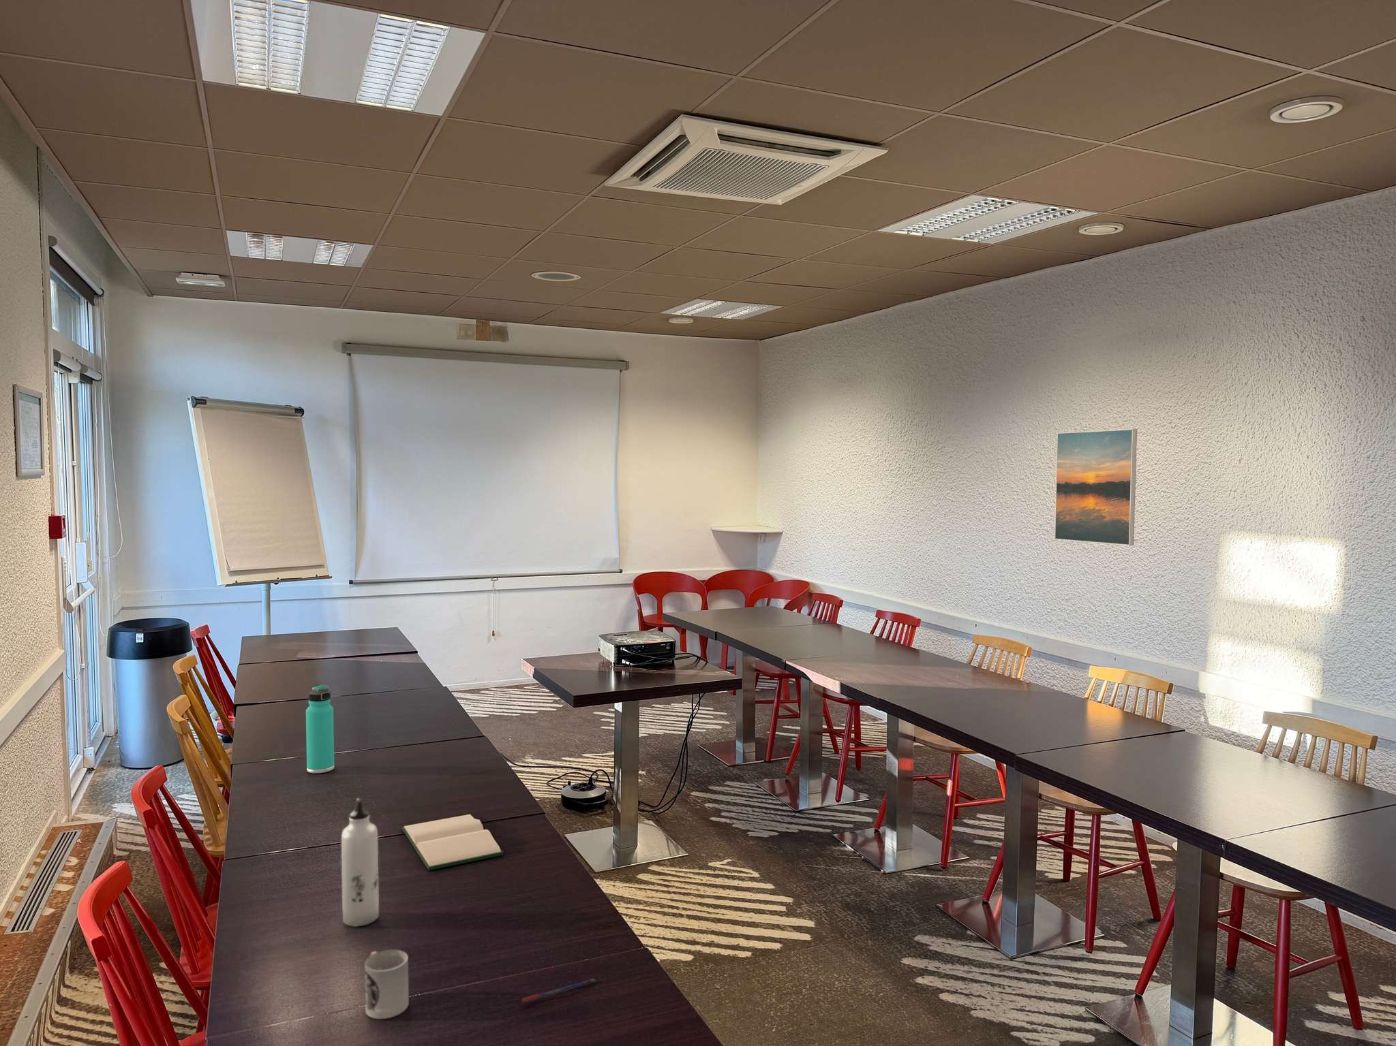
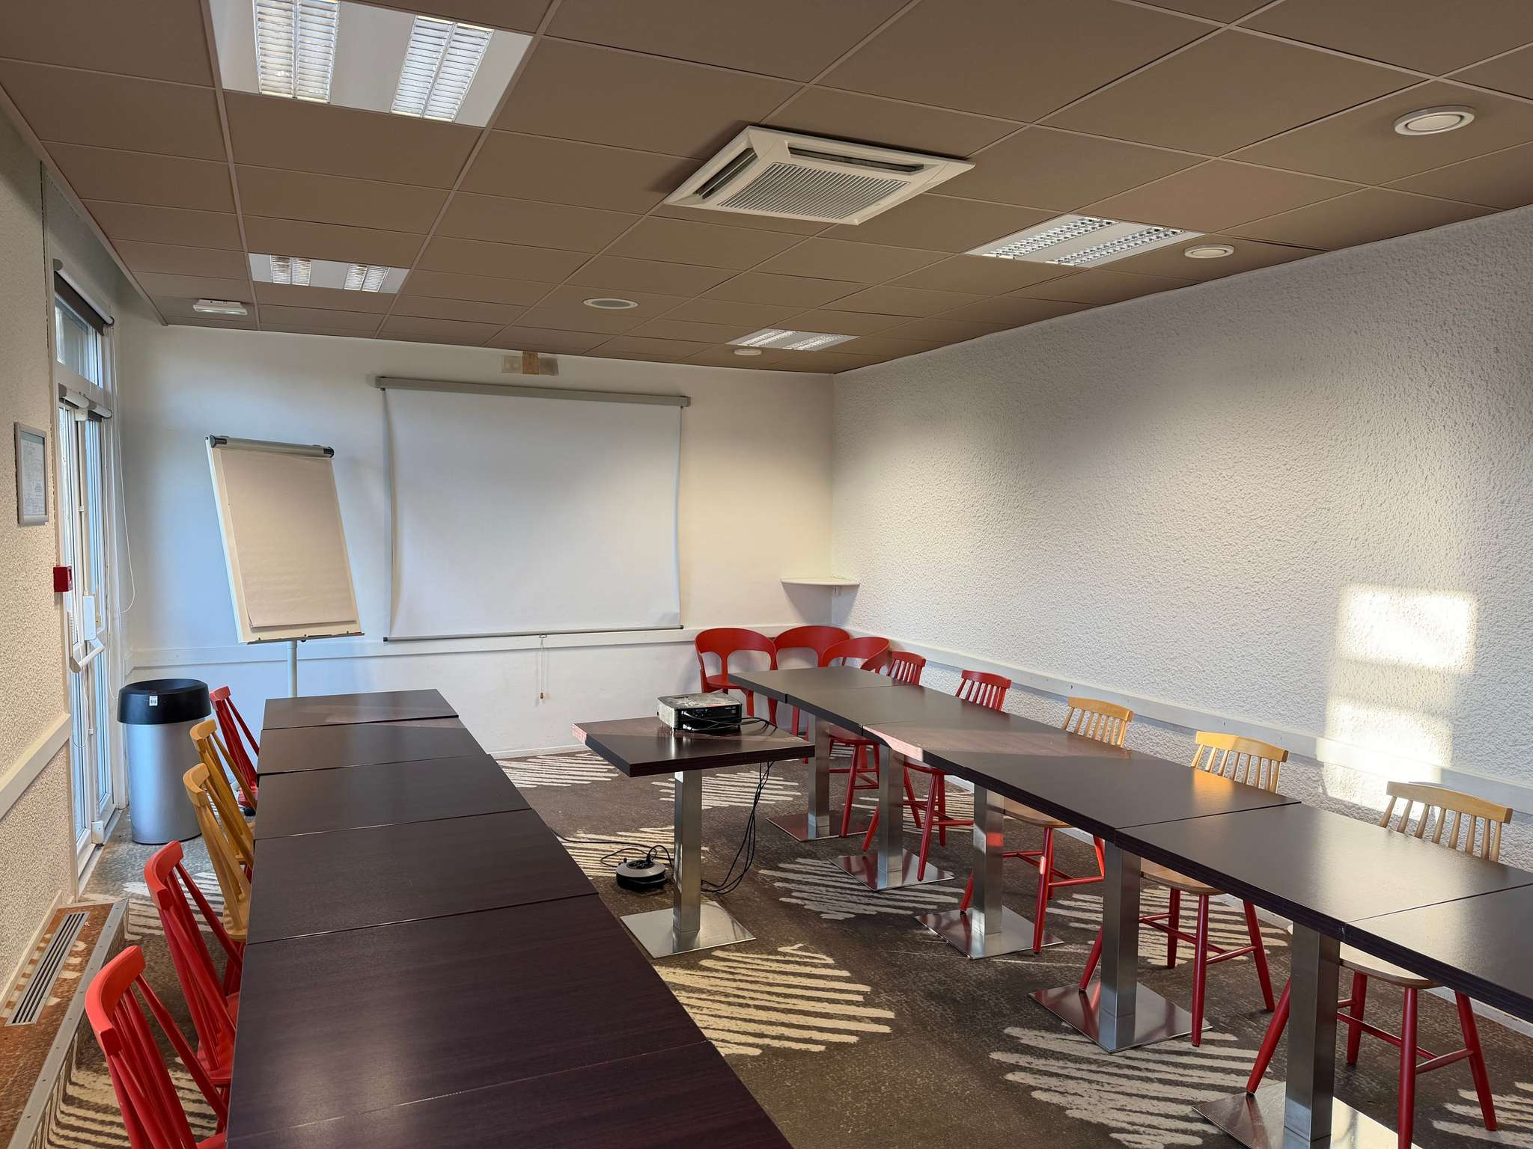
- water bottle (359, 859)
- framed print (1094, 487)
- pen (558, 990)
- thermos bottle (320, 727)
- hardback book (451, 836)
- cup (383, 979)
